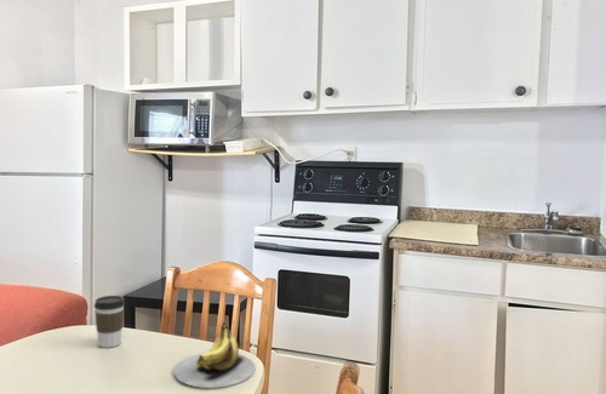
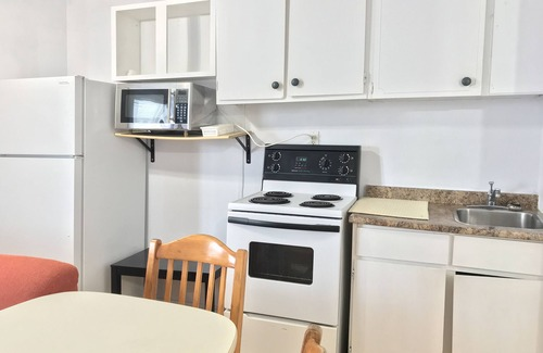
- coffee cup (109, 321)
- banana (215, 348)
